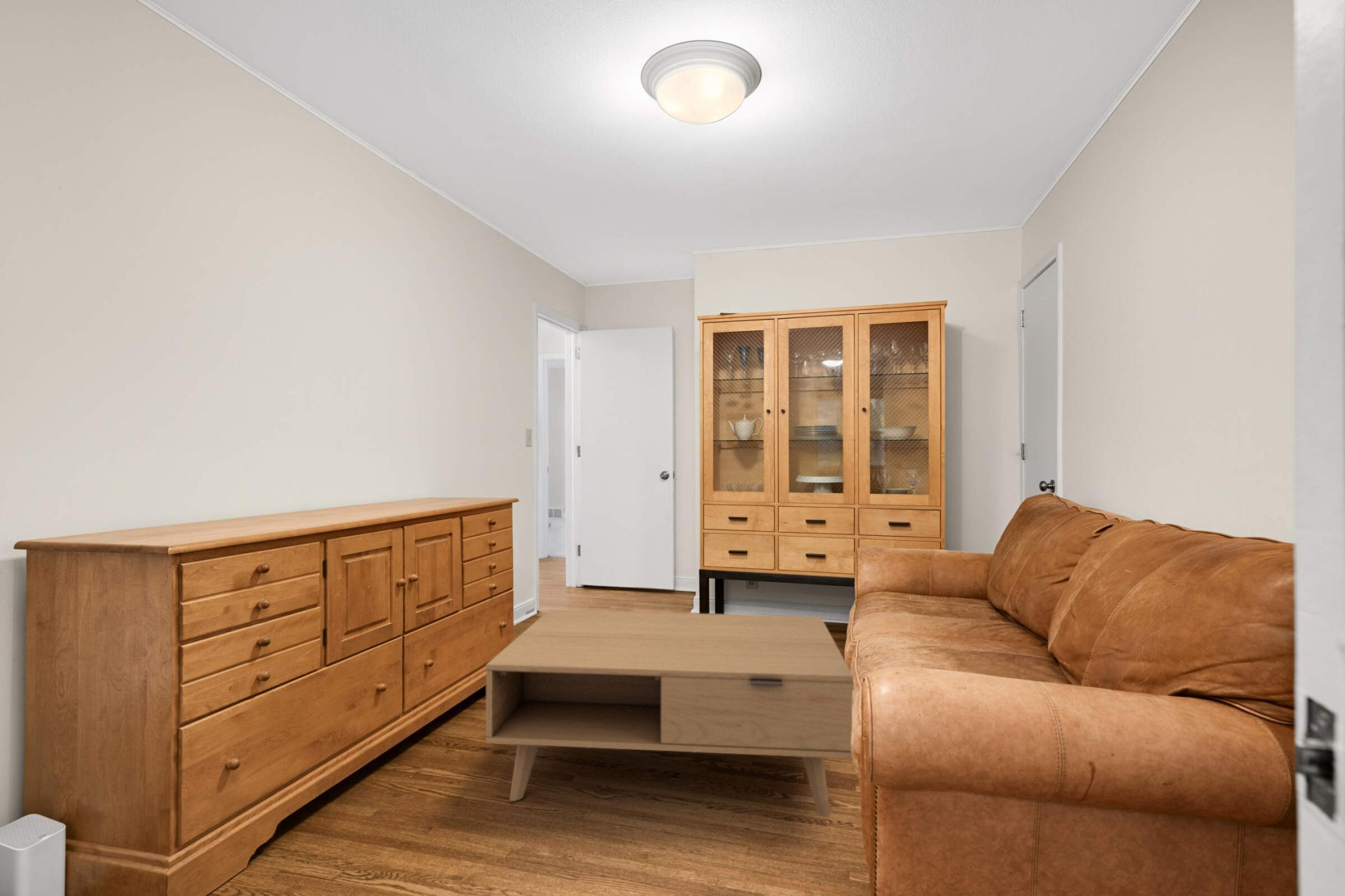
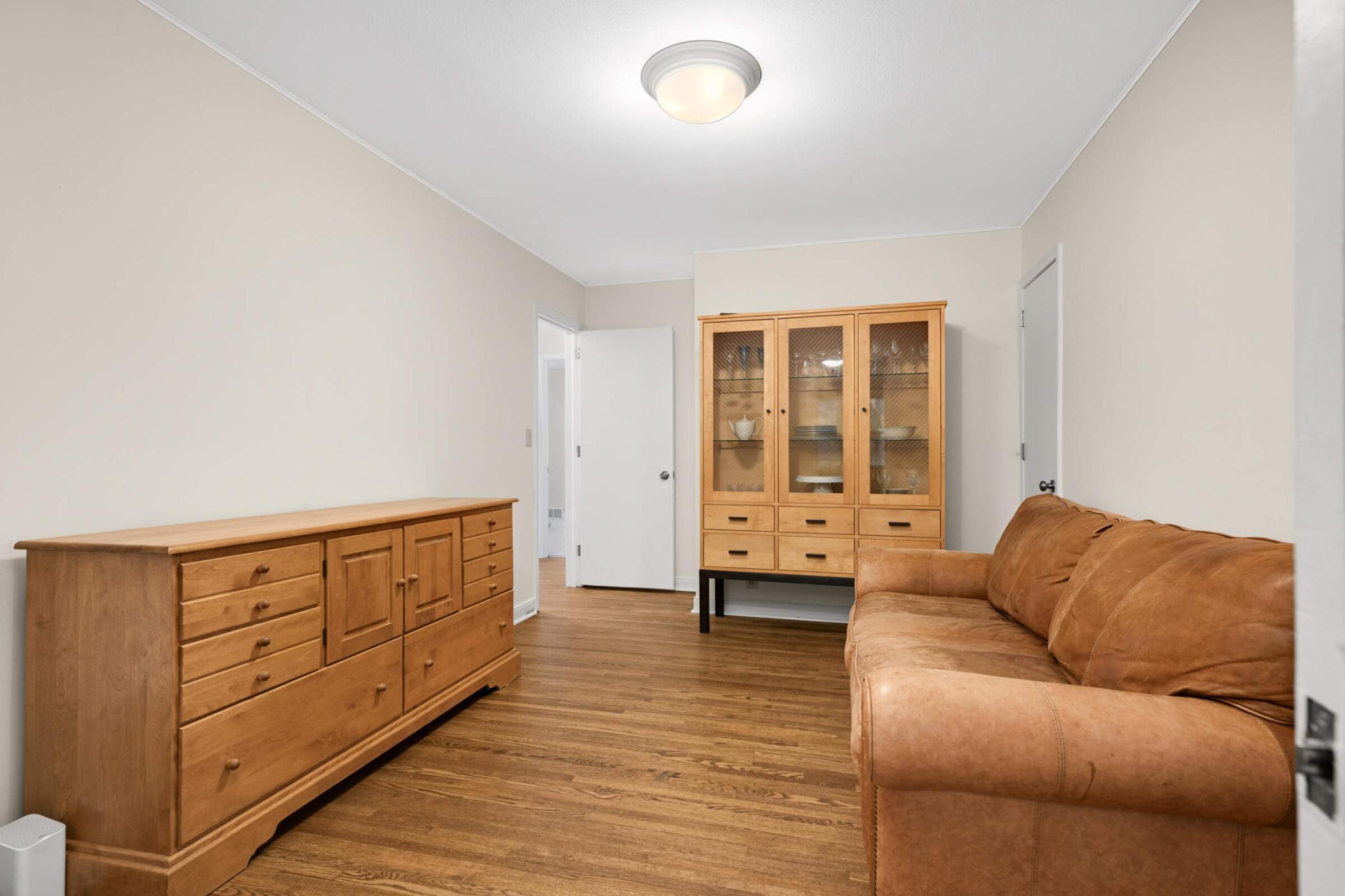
- coffee table (674, 703)
